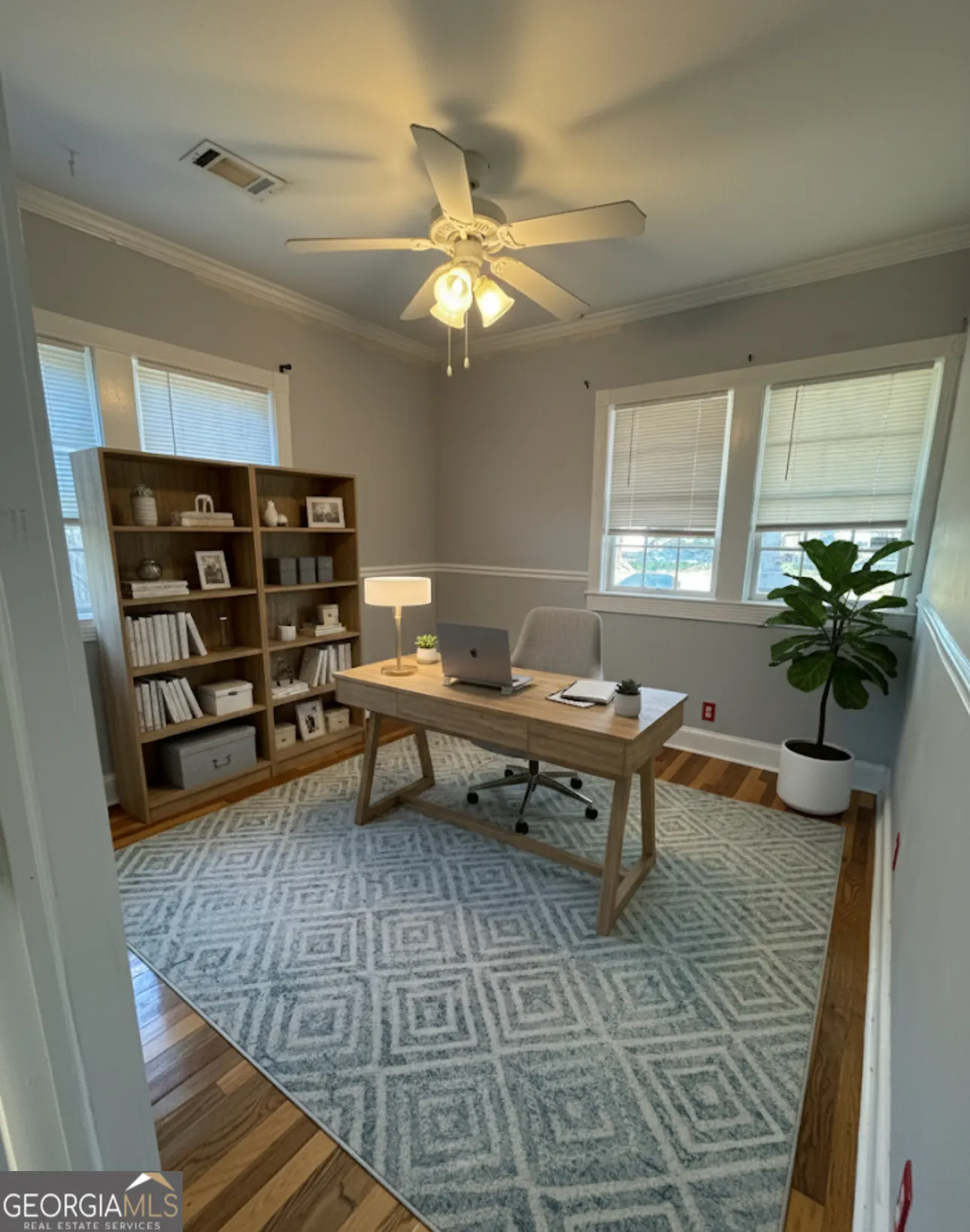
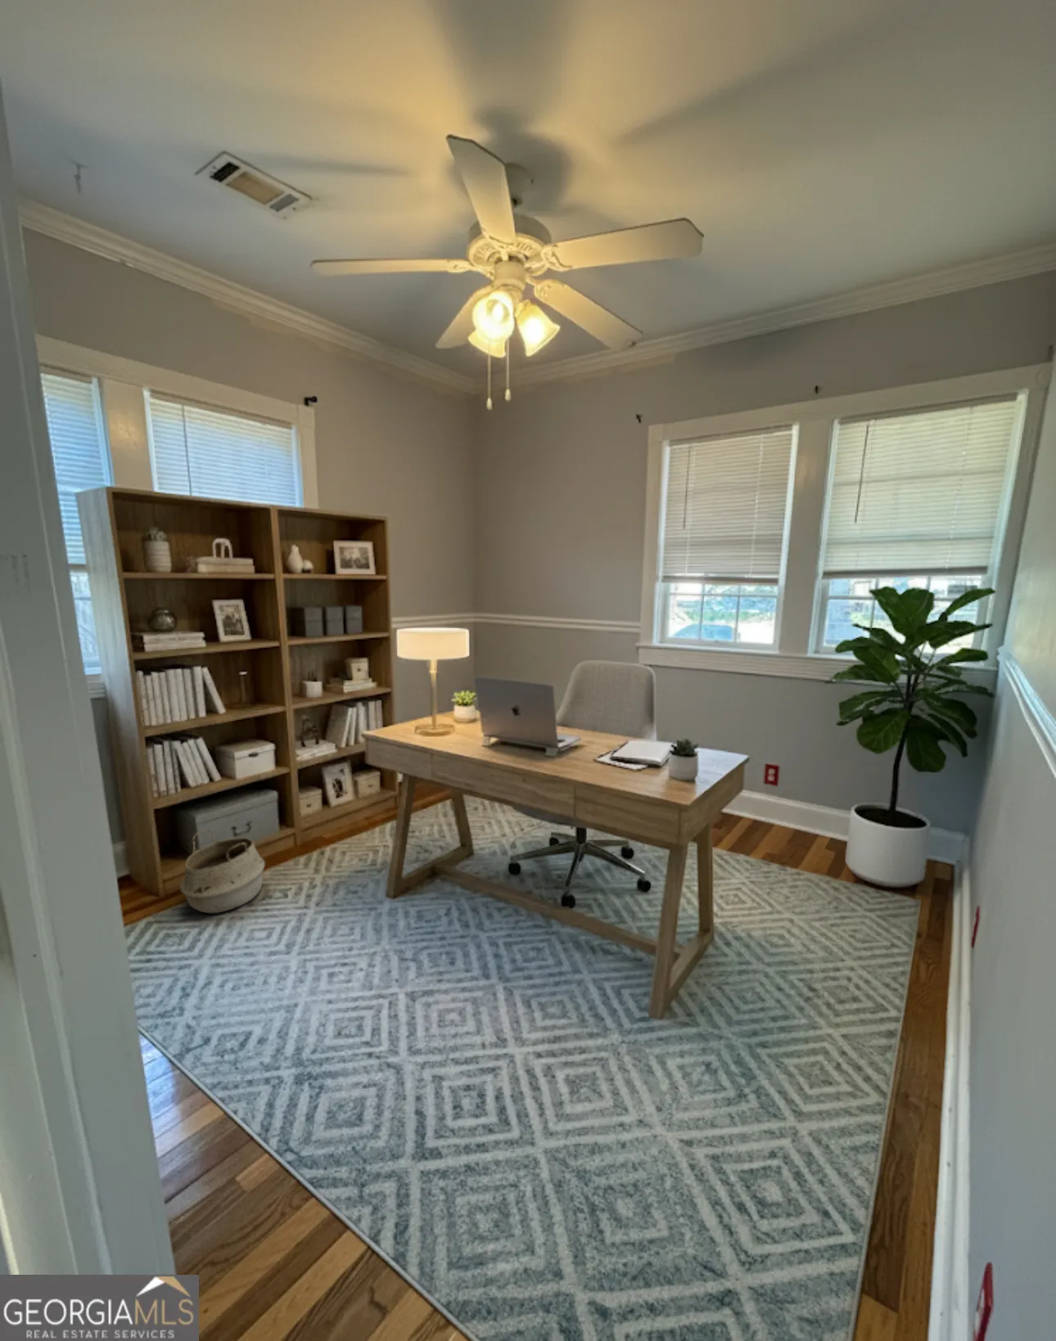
+ woven basket (221, 865)
